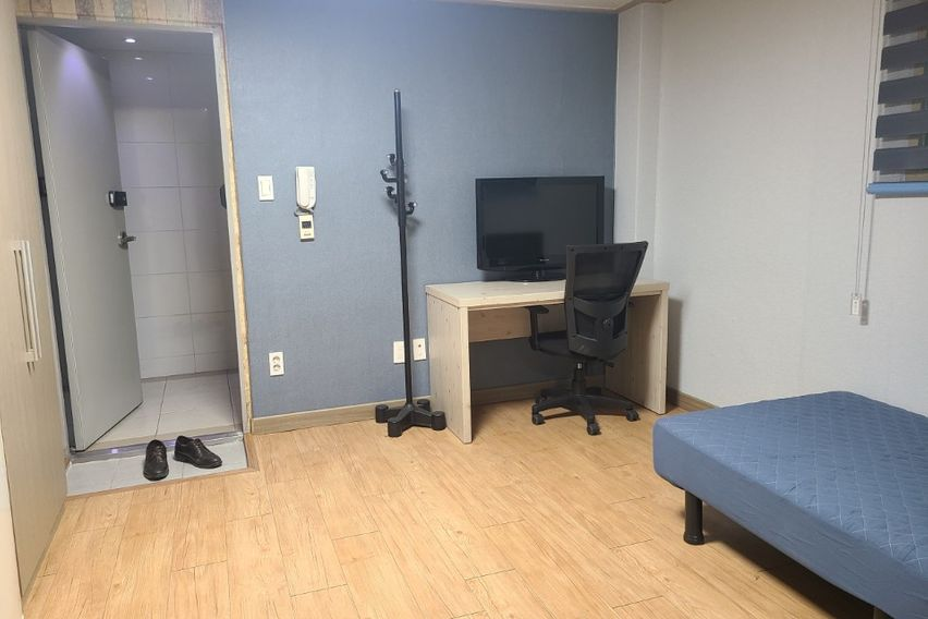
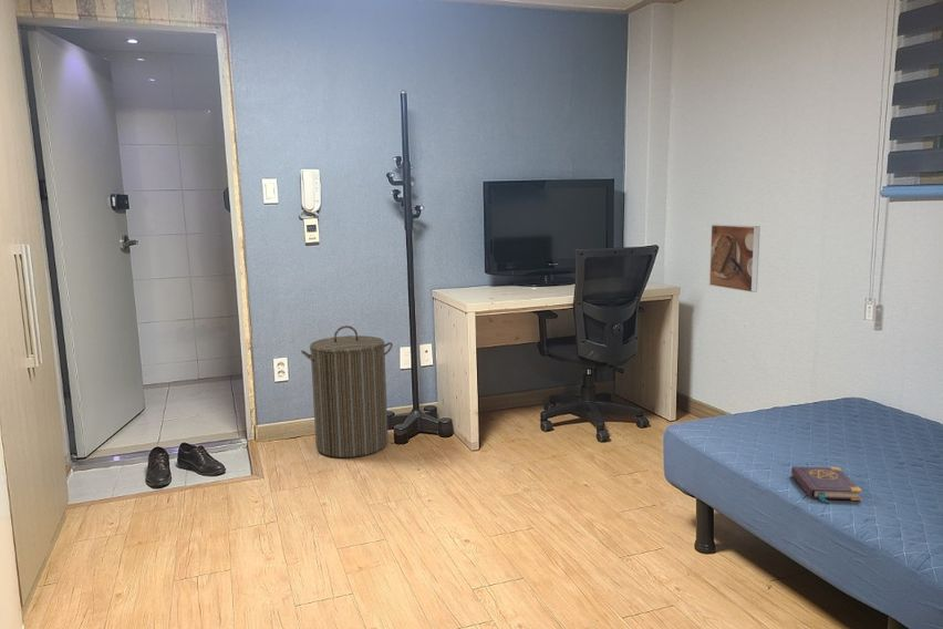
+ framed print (733, 257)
+ book (825, 482)
+ laundry hamper (349, 385)
